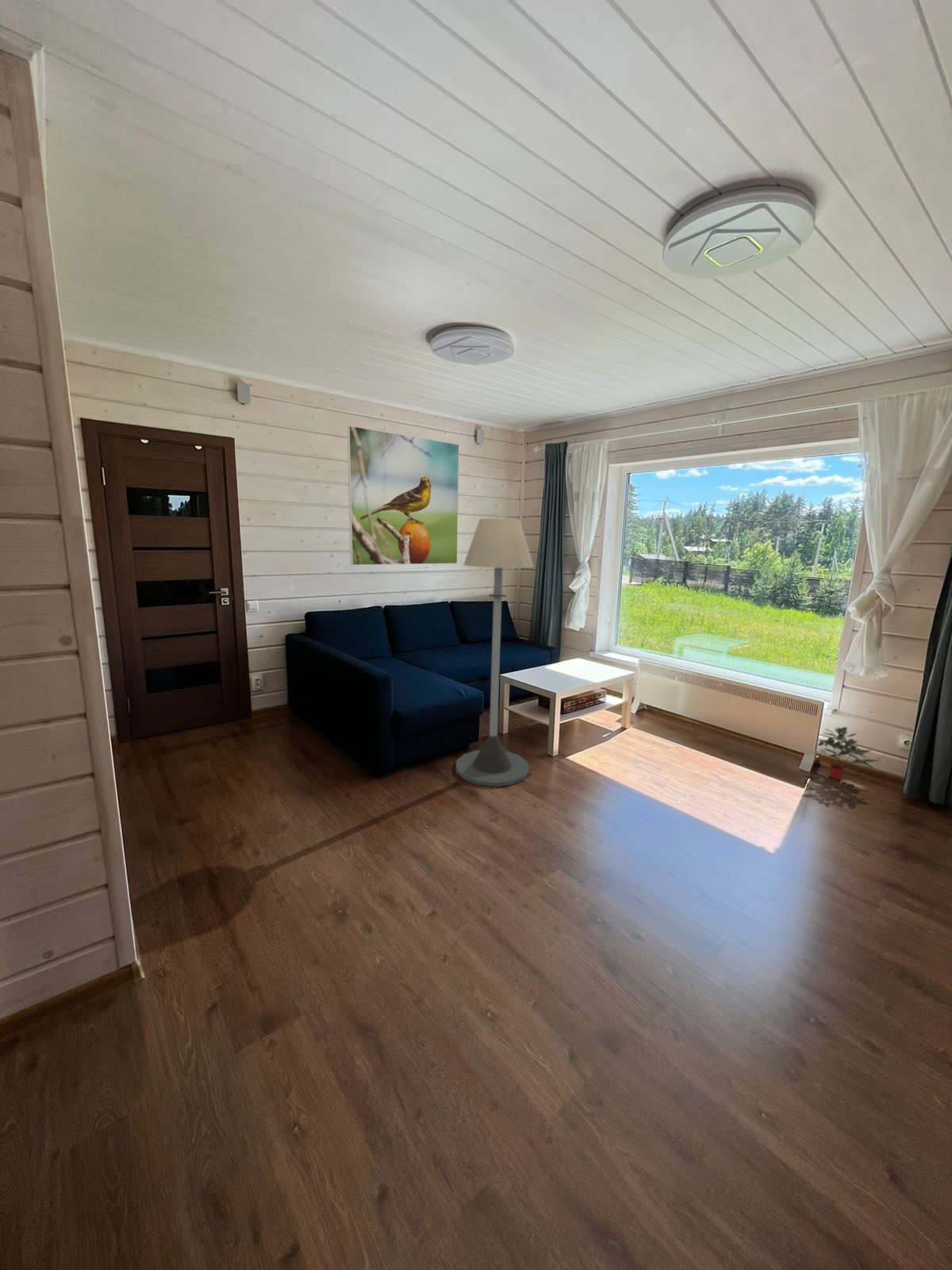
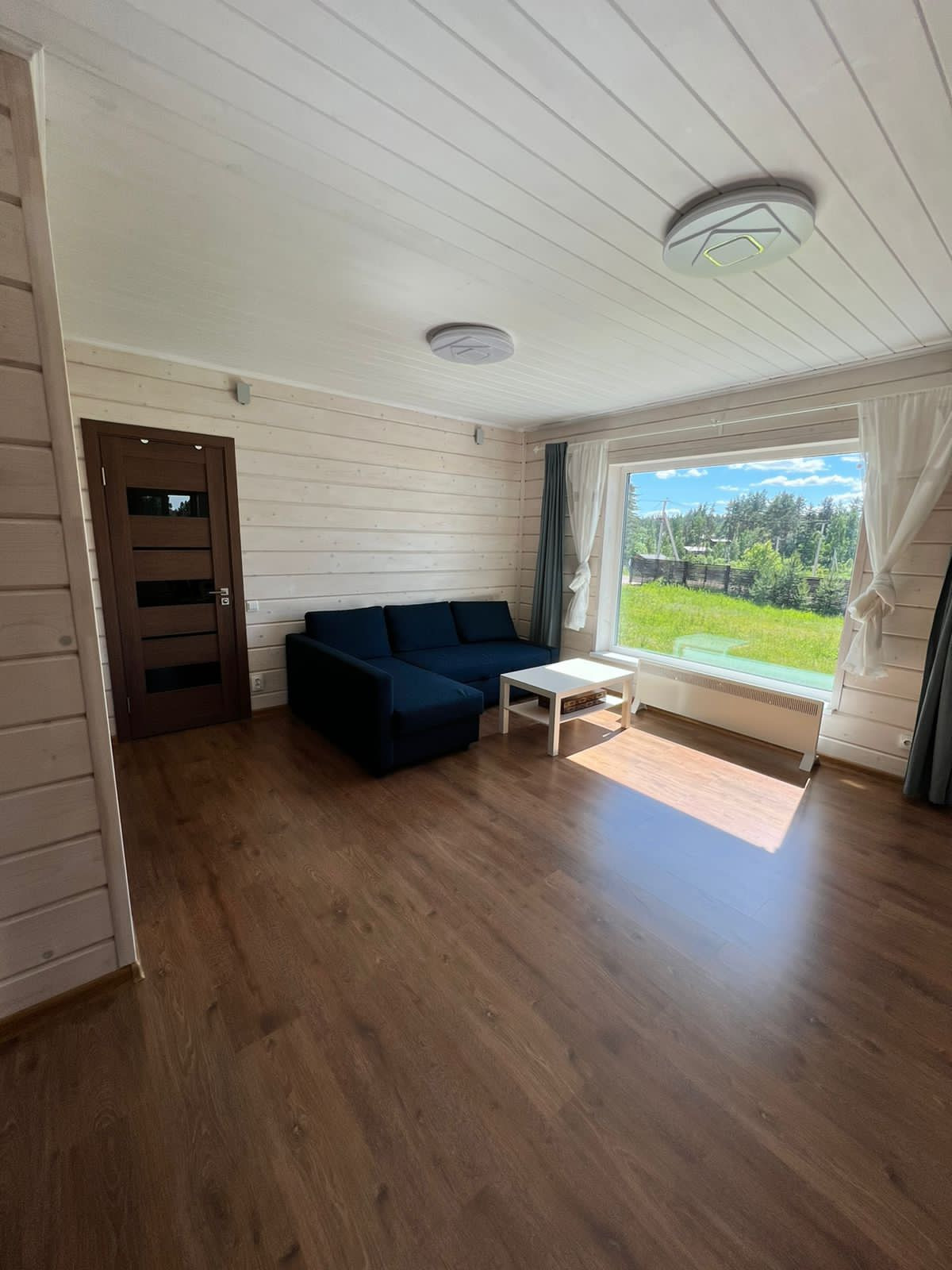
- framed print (407, 501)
- floor lamp (496, 650)
- potted plant (846, 753)
